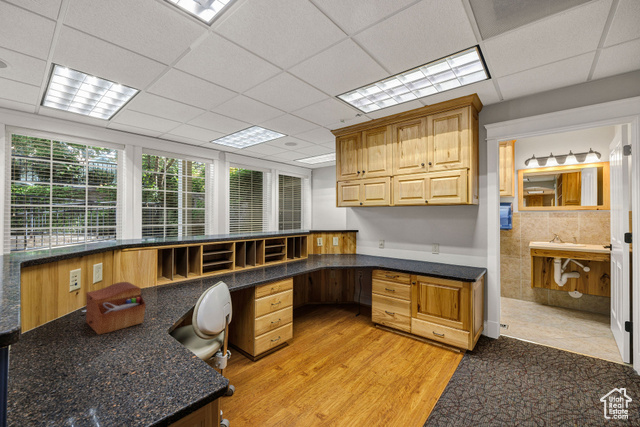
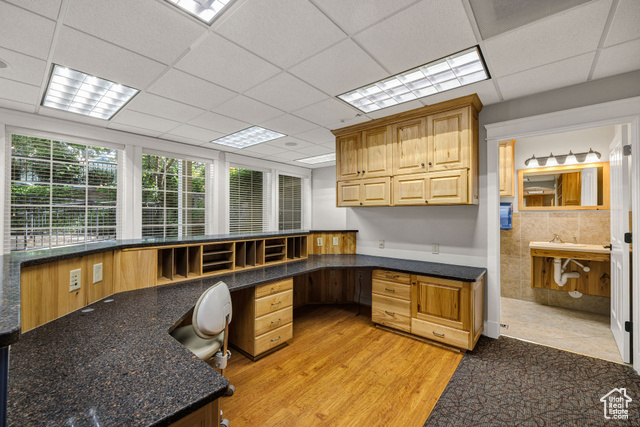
- sewing box (114, 306)
